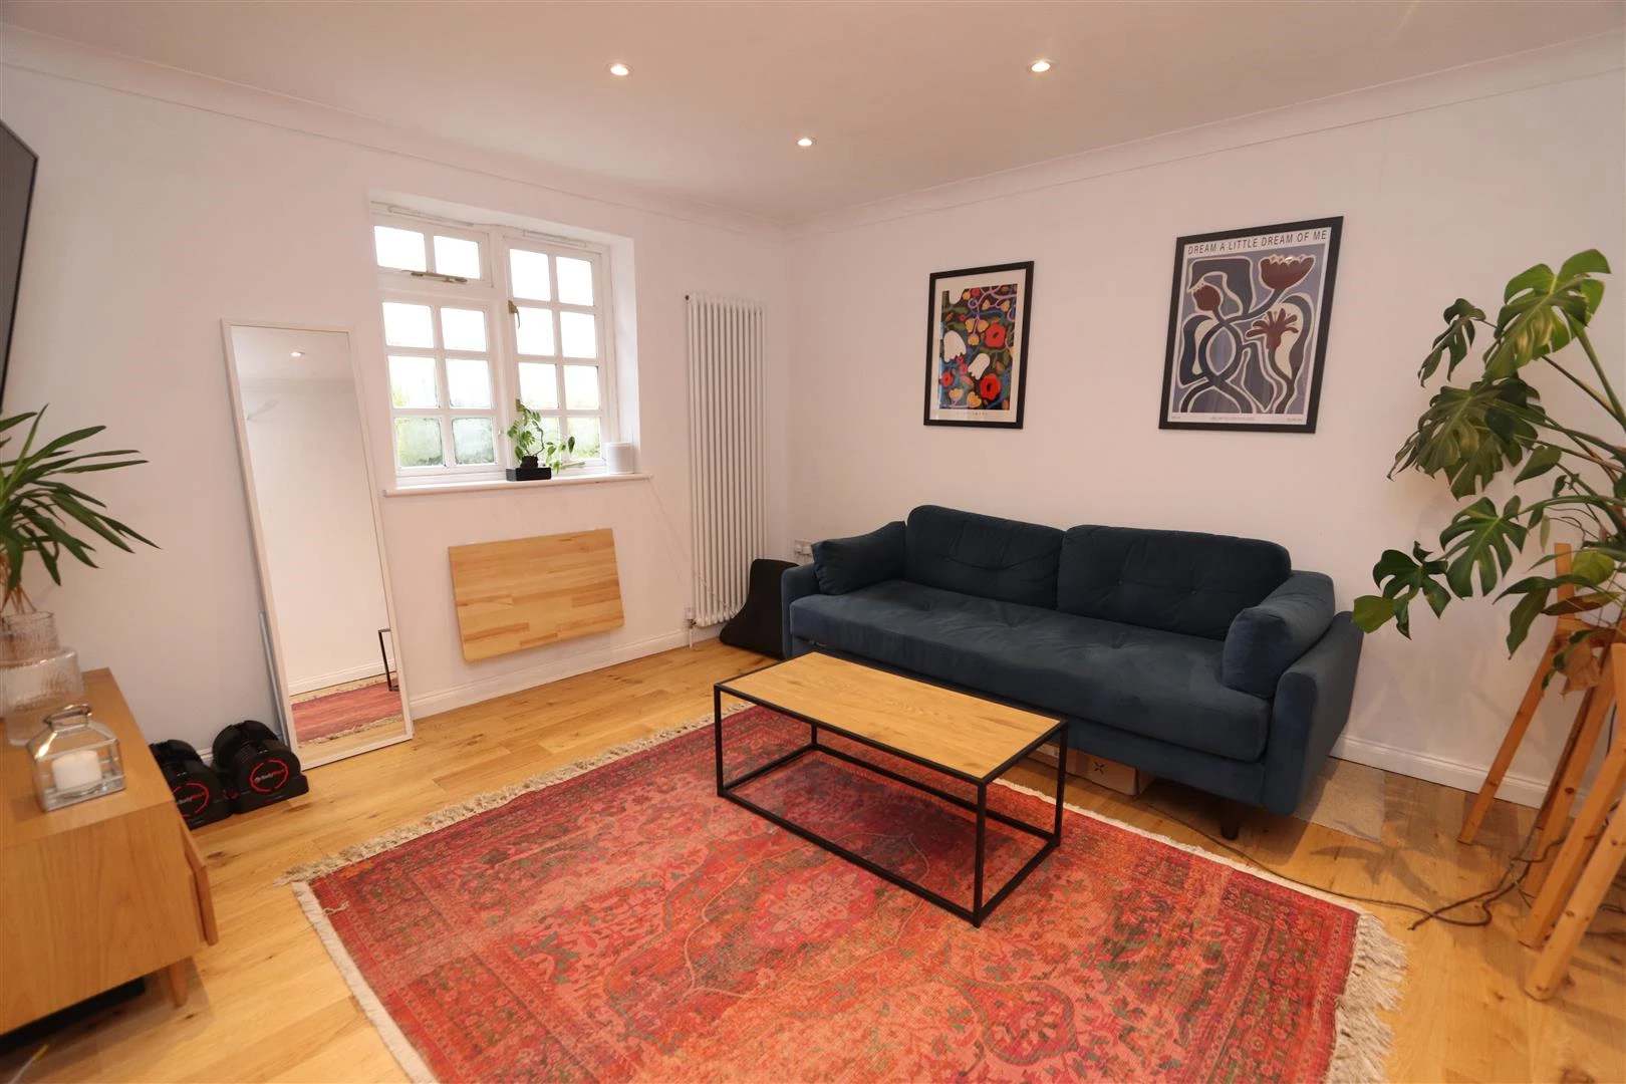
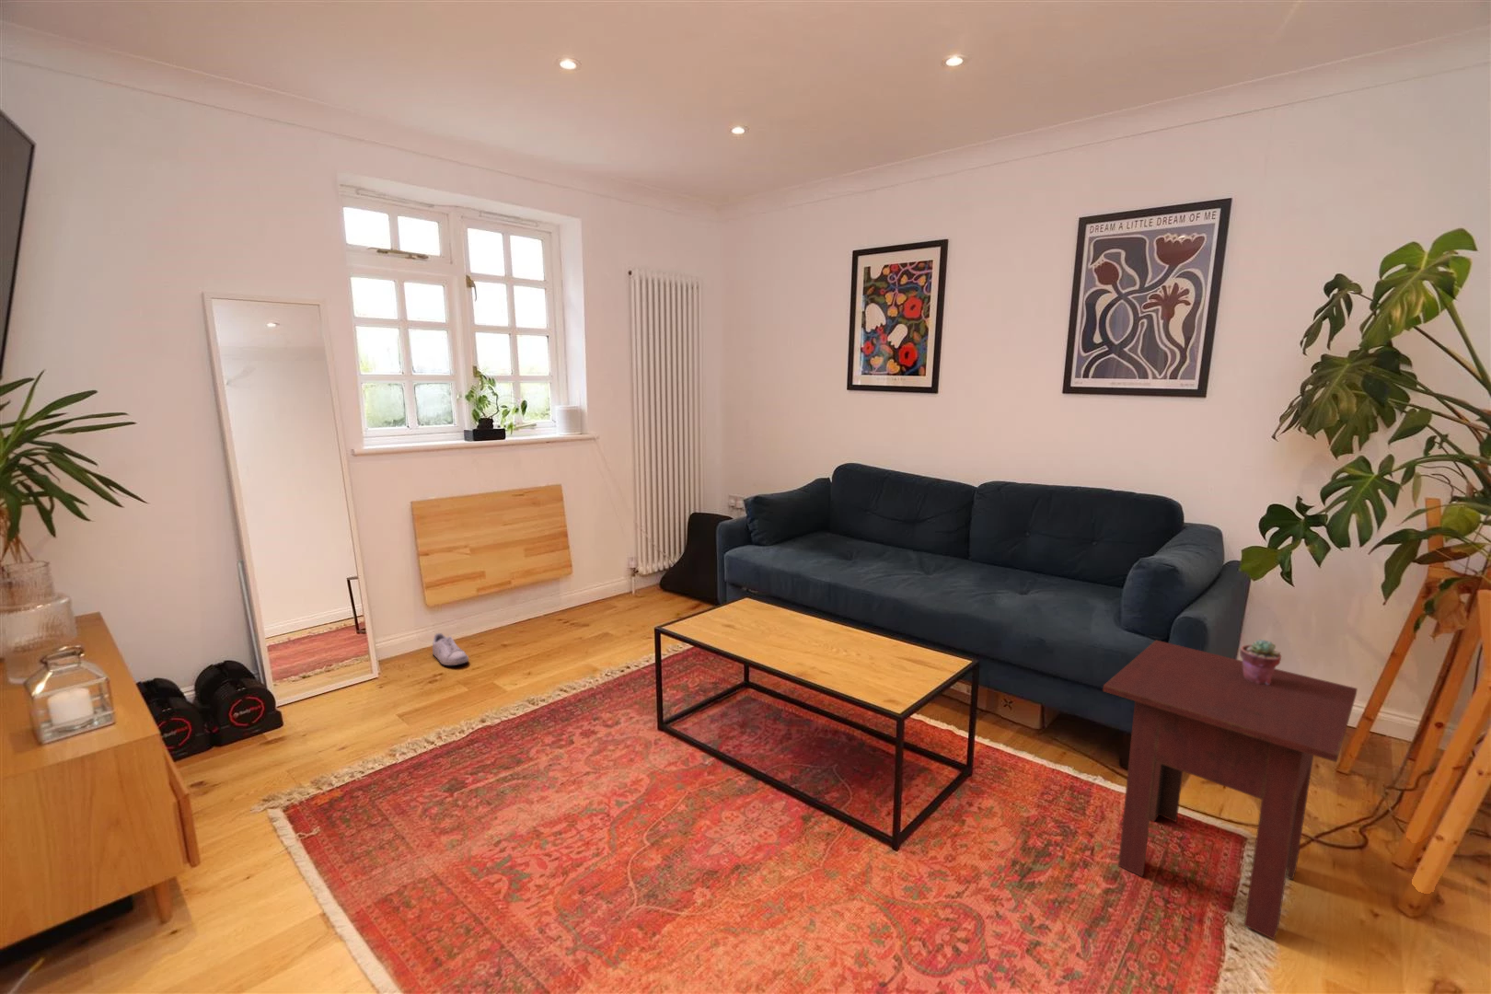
+ potted succulent (1259, 659)
+ shoe (448, 649)
+ side table (1218, 779)
